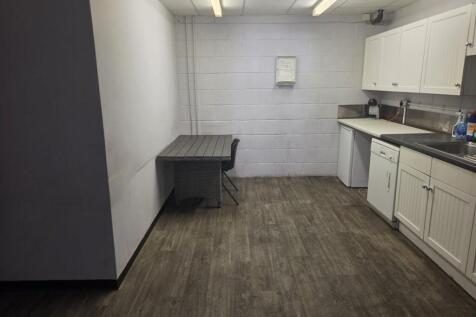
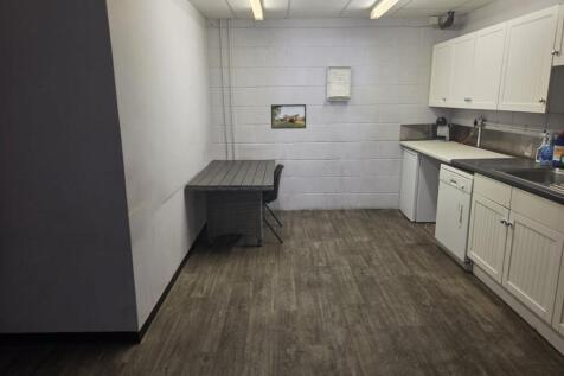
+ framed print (288, 116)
